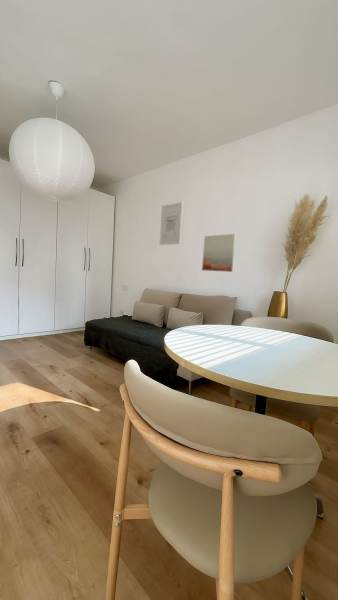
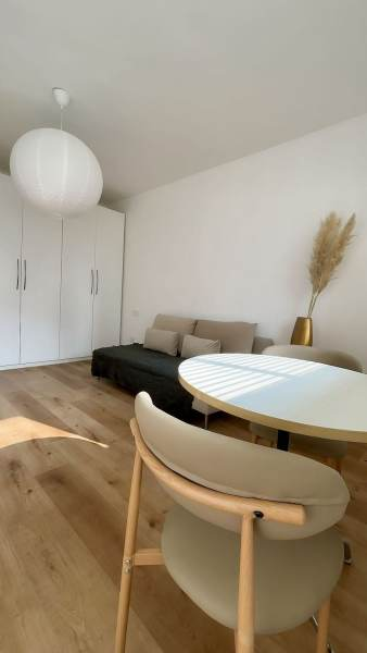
- wall art (217, 253)
- wall art (170, 224)
